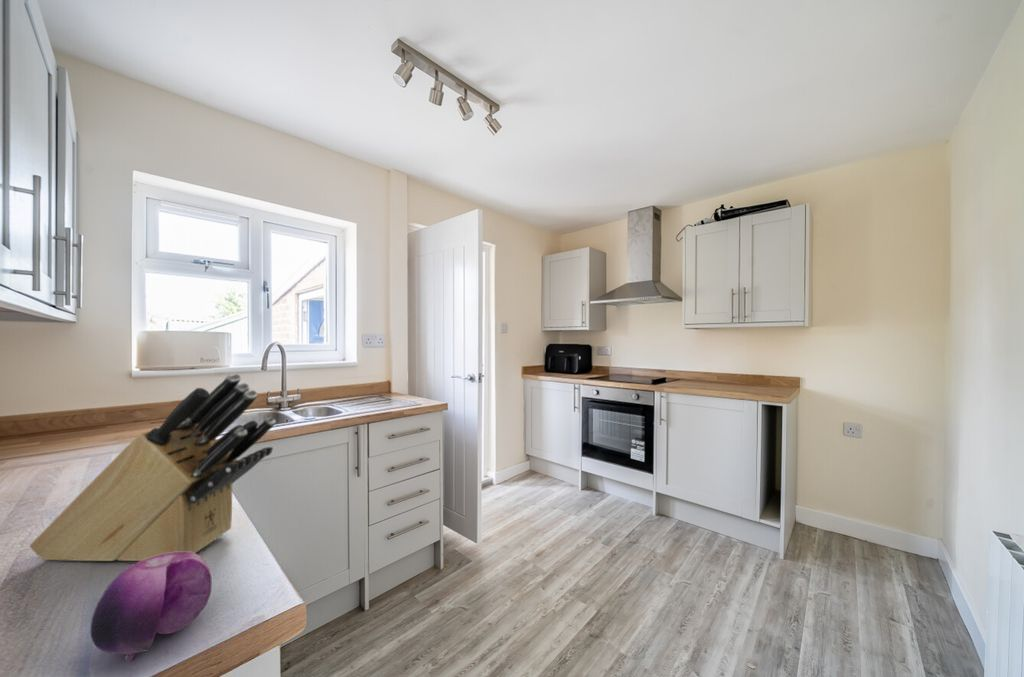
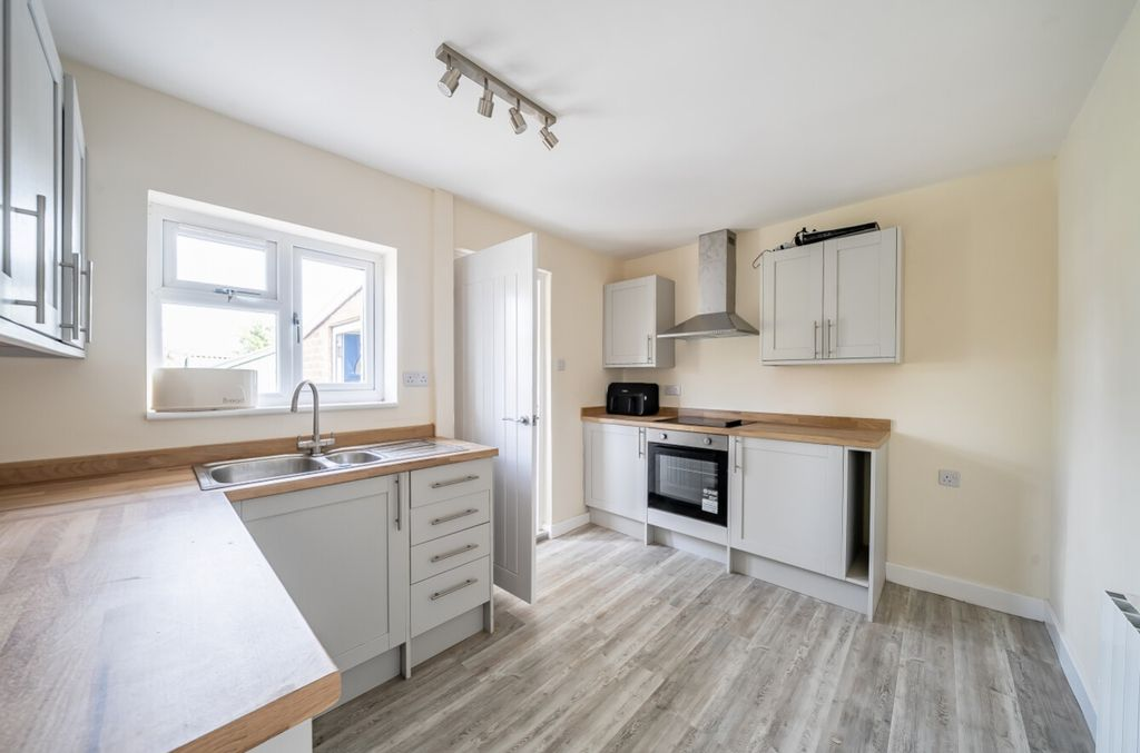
- fruit (154, 599)
- knife block (163, 460)
